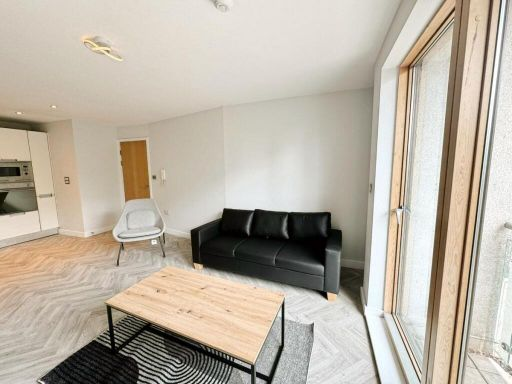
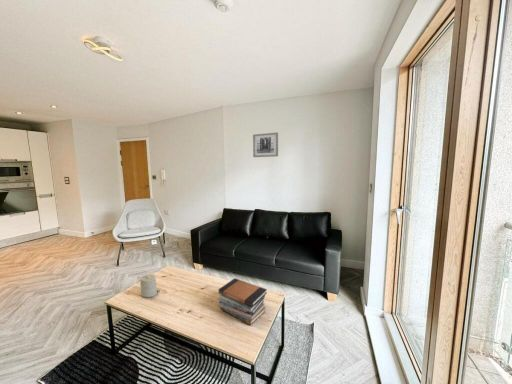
+ wall art (265, 145)
+ candle (148, 283)
+ book stack (242, 299)
